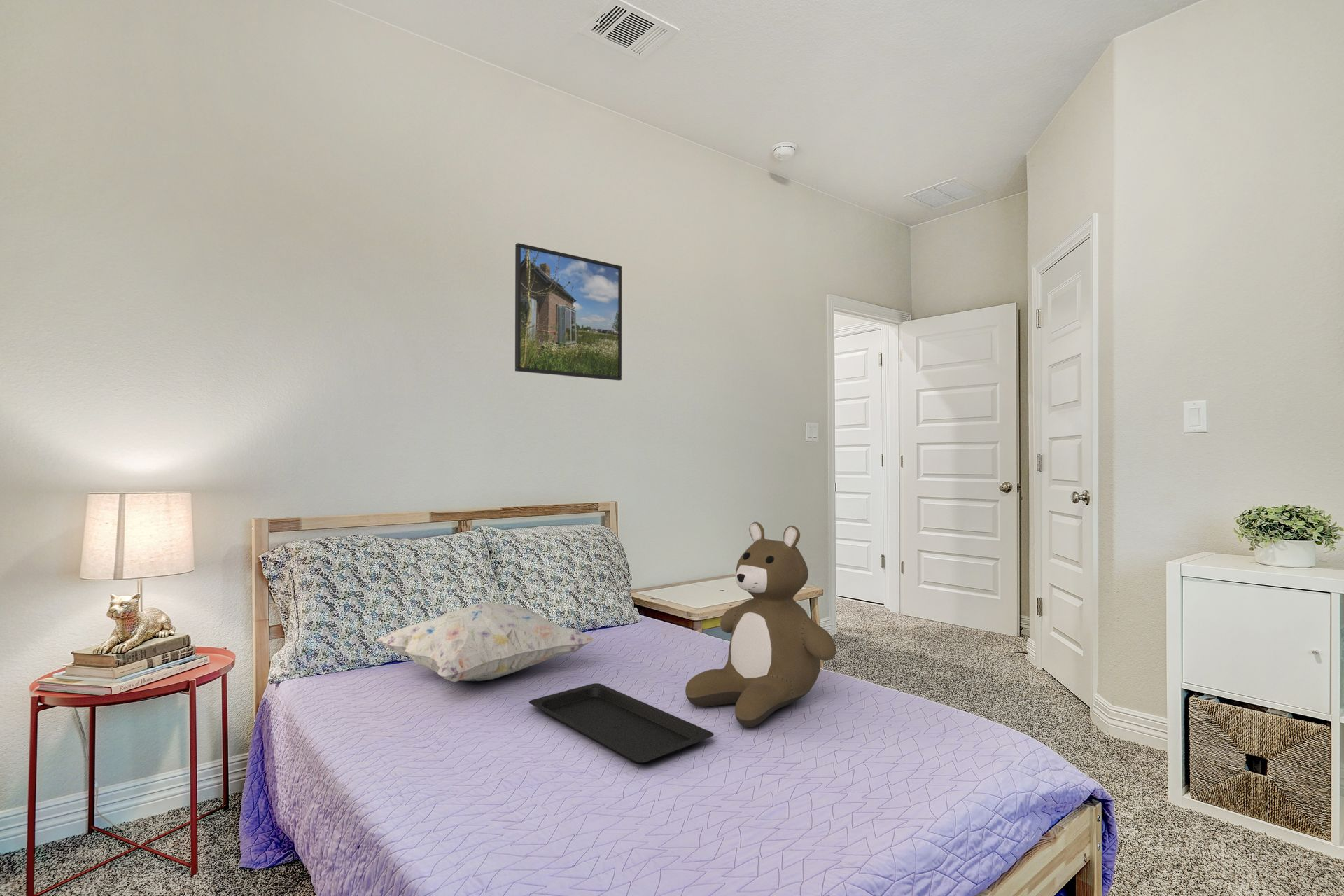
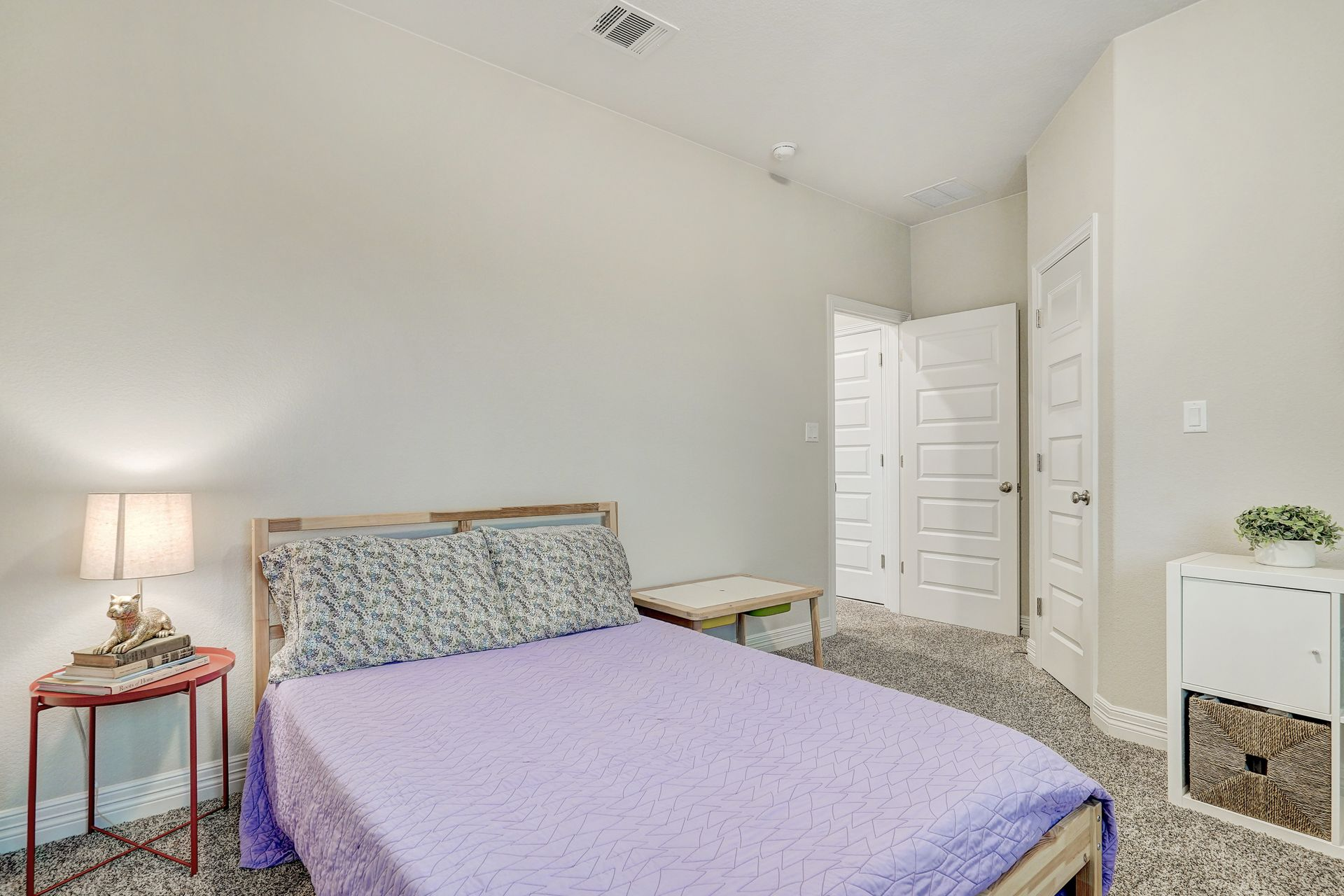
- serving tray (615, 722)
- teddy bear (755, 615)
- decorative pillow (486, 640)
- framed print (571, 316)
